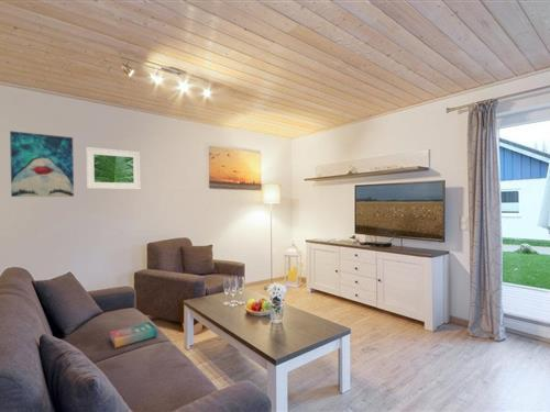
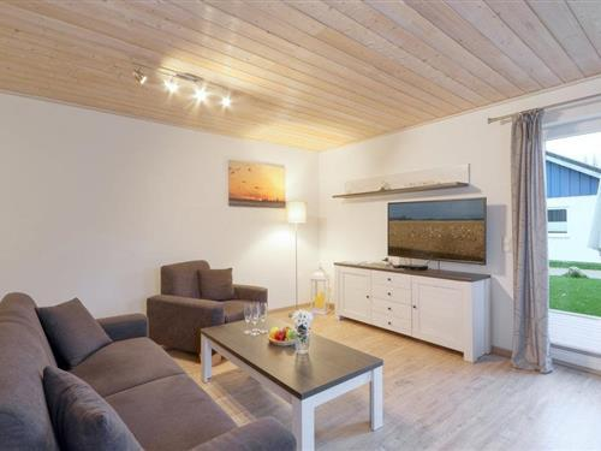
- wall art (43, 165)
- book (133, 334)
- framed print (114, 169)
